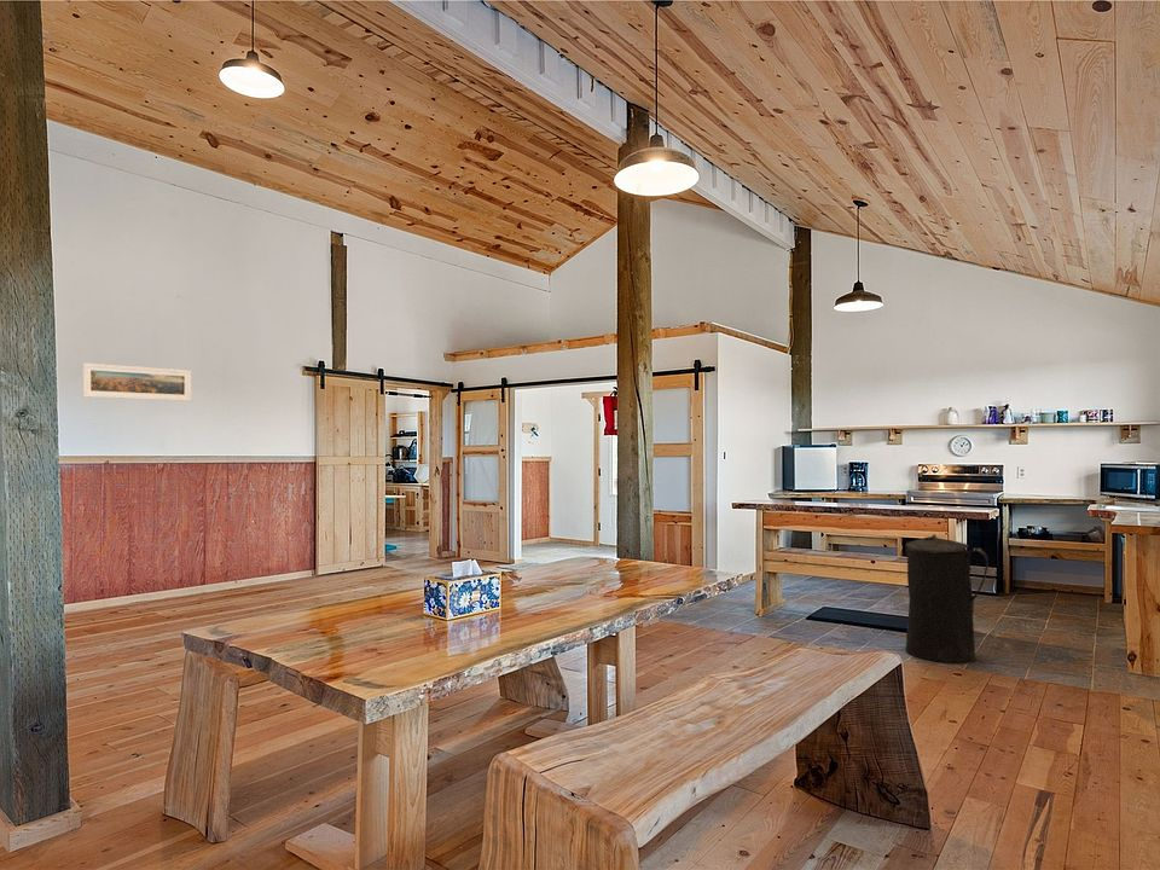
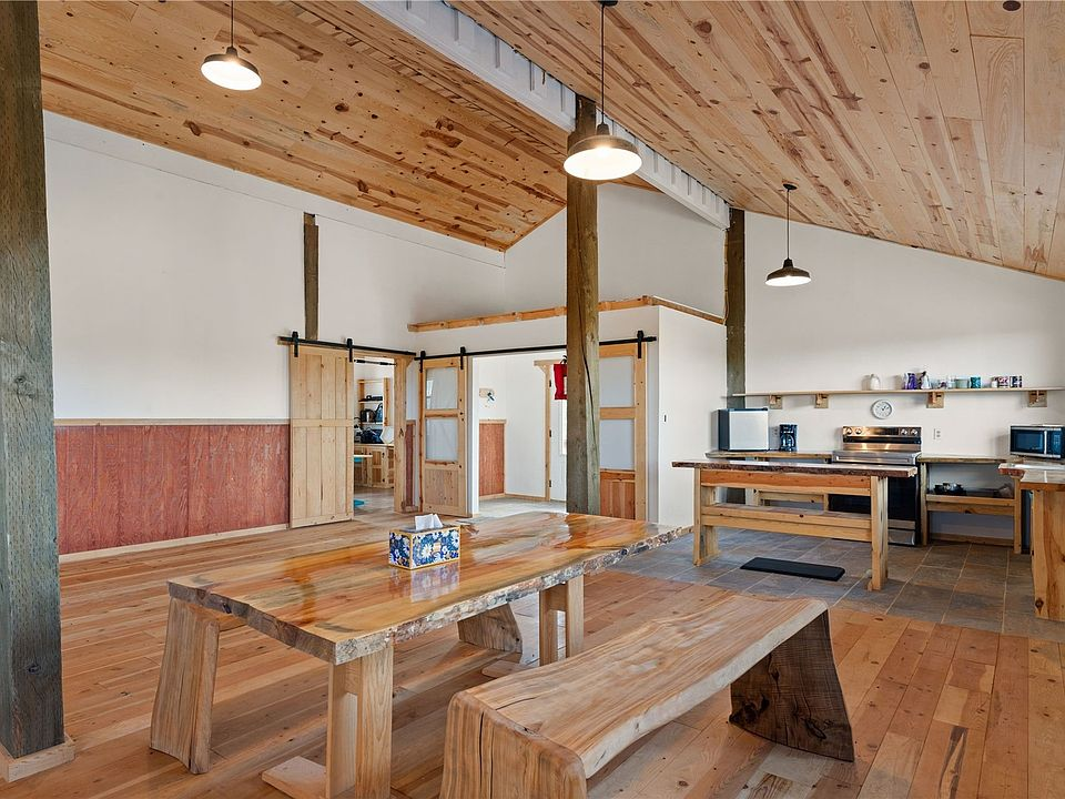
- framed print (139, 383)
- trash can (945, 594)
